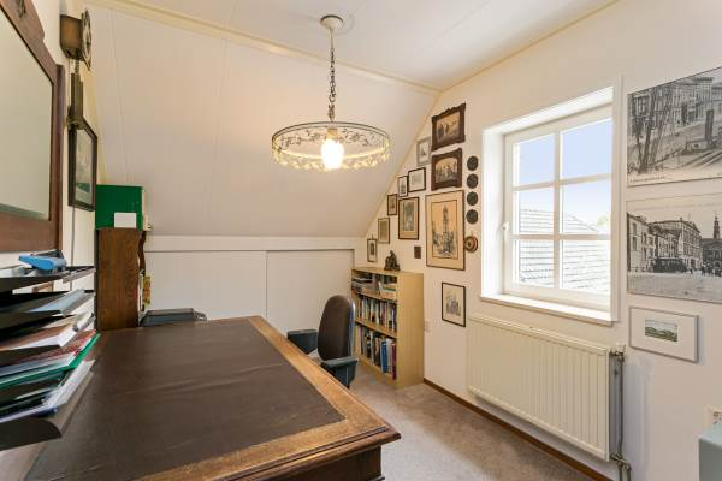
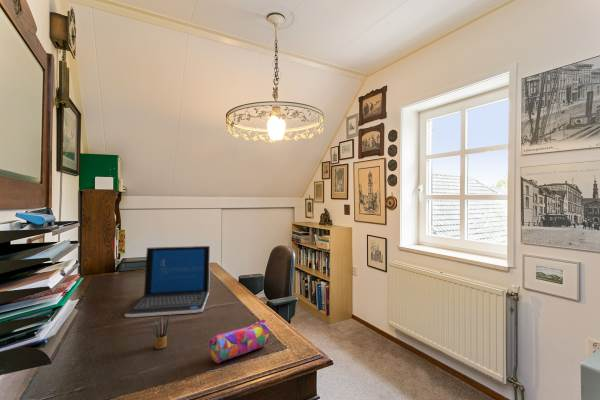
+ pencil case (240, 339)
+ laptop (172, 277)
+ pencil box (161, 333)
